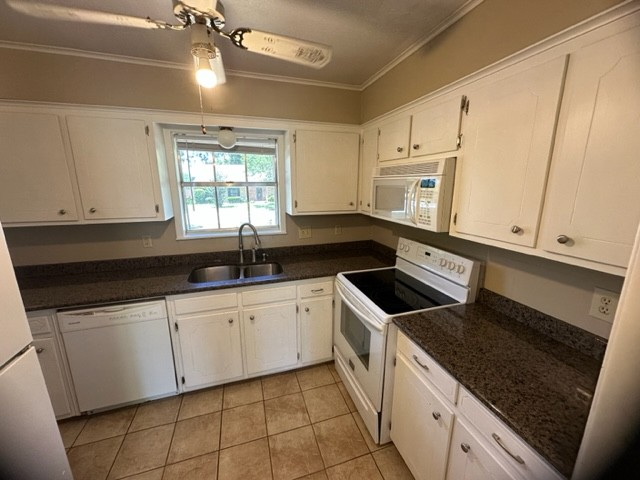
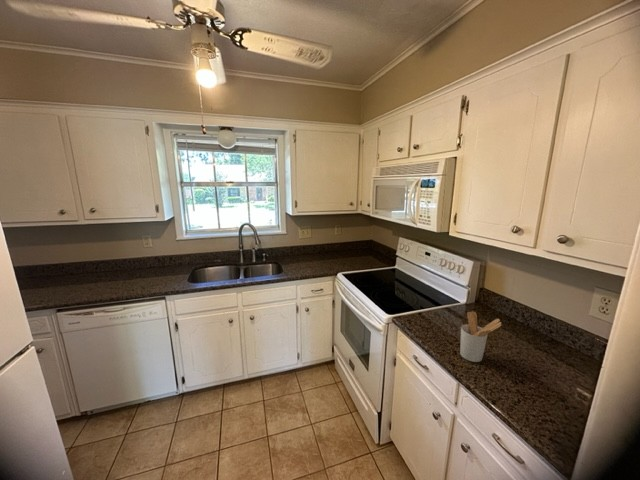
+ utensil holder (480, 337)
